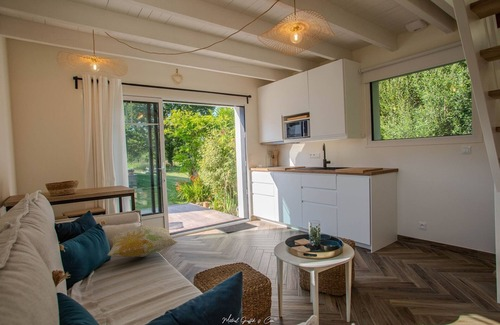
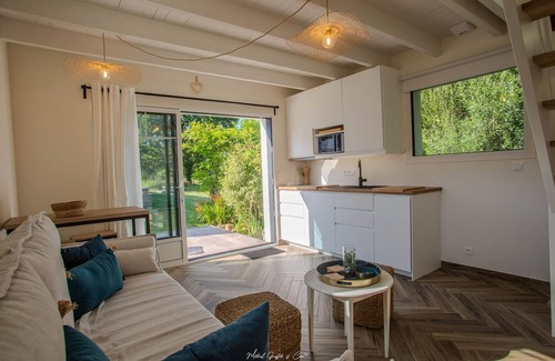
- decorative pillow (142, 240)
